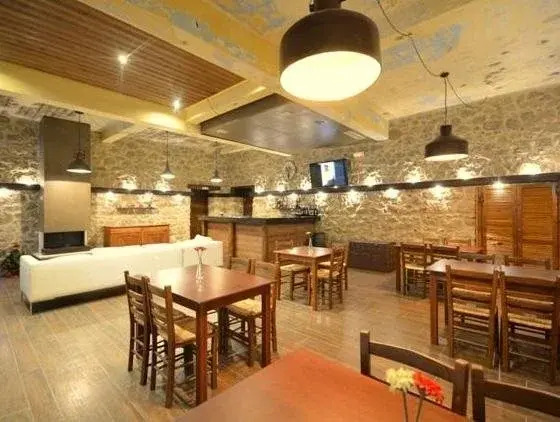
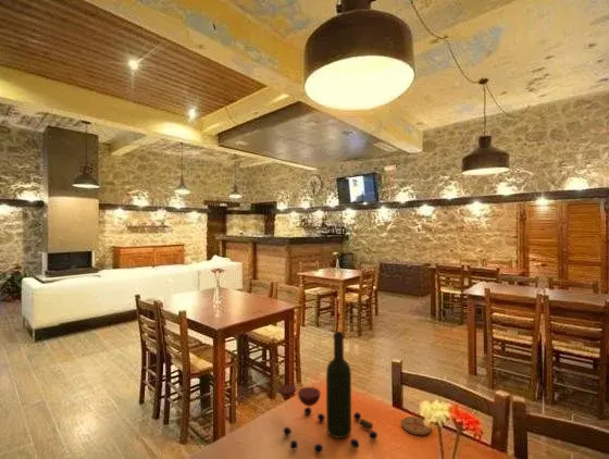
+ wine bottle (326, 382)
+ coaster (415, 425)
